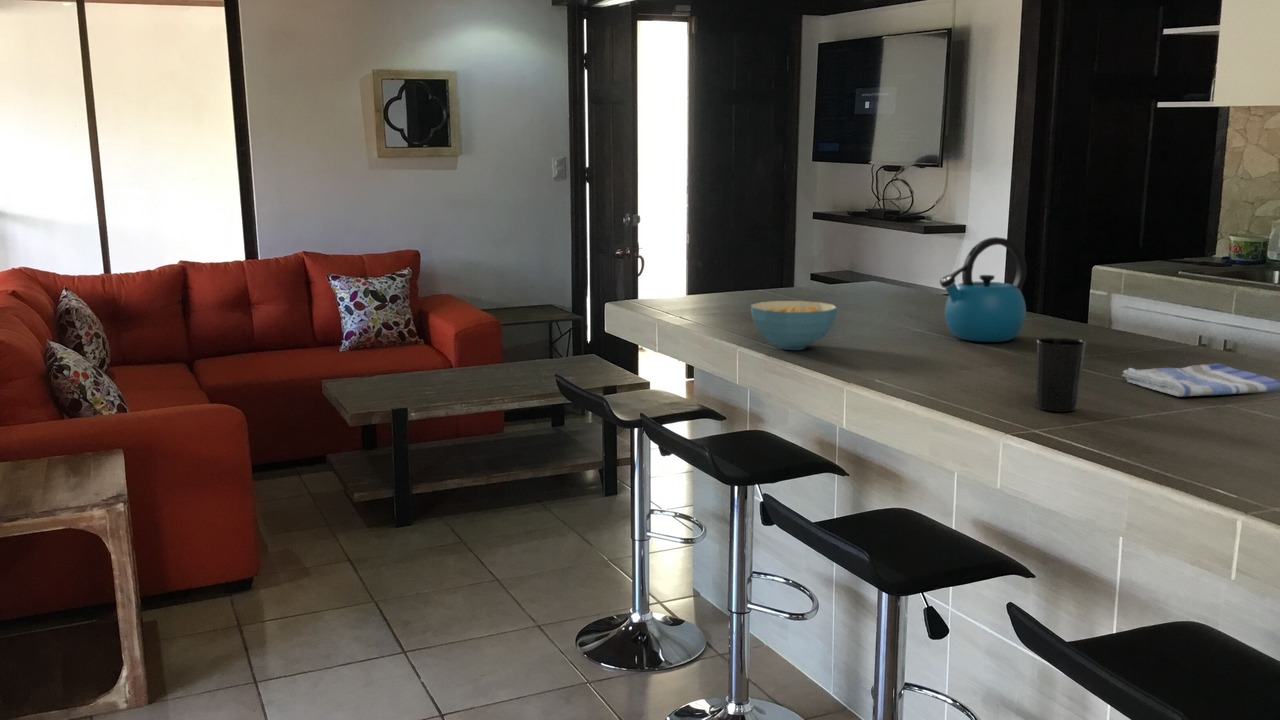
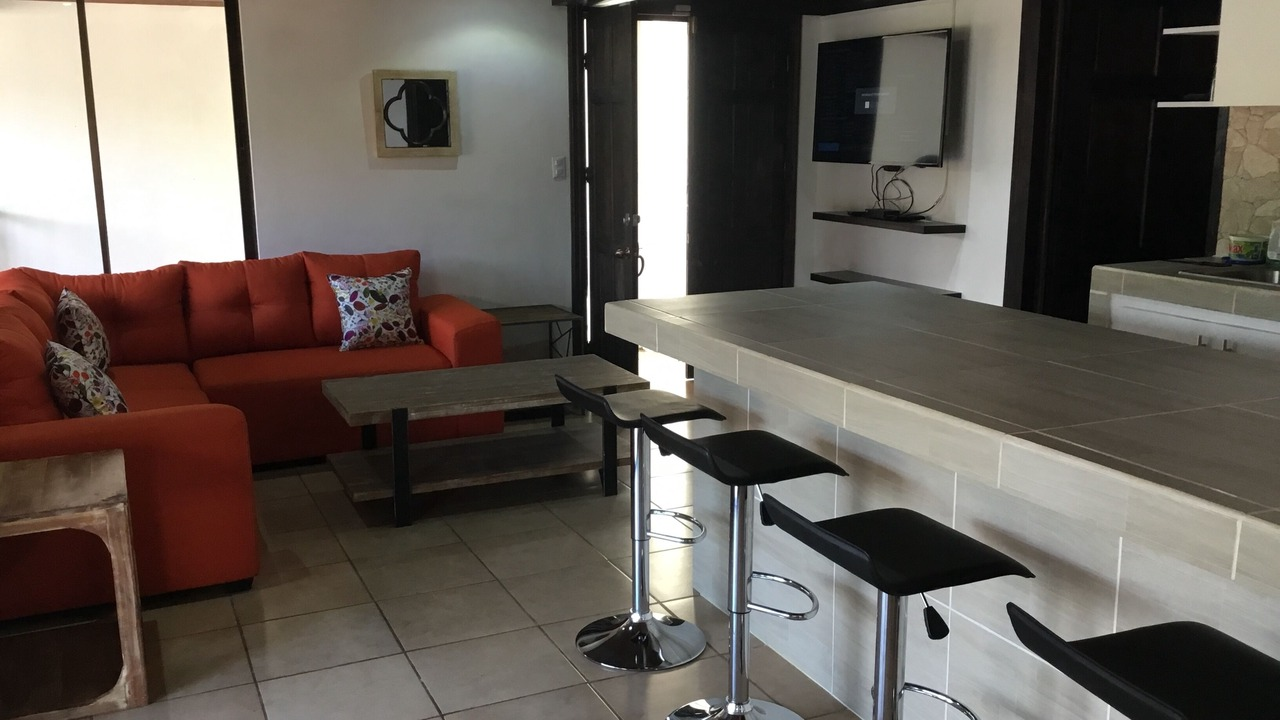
- cereal bowl (793, 327)
- dish towel (1202, 379)
- cup (1058, 374)
- kettle (982, 288)
